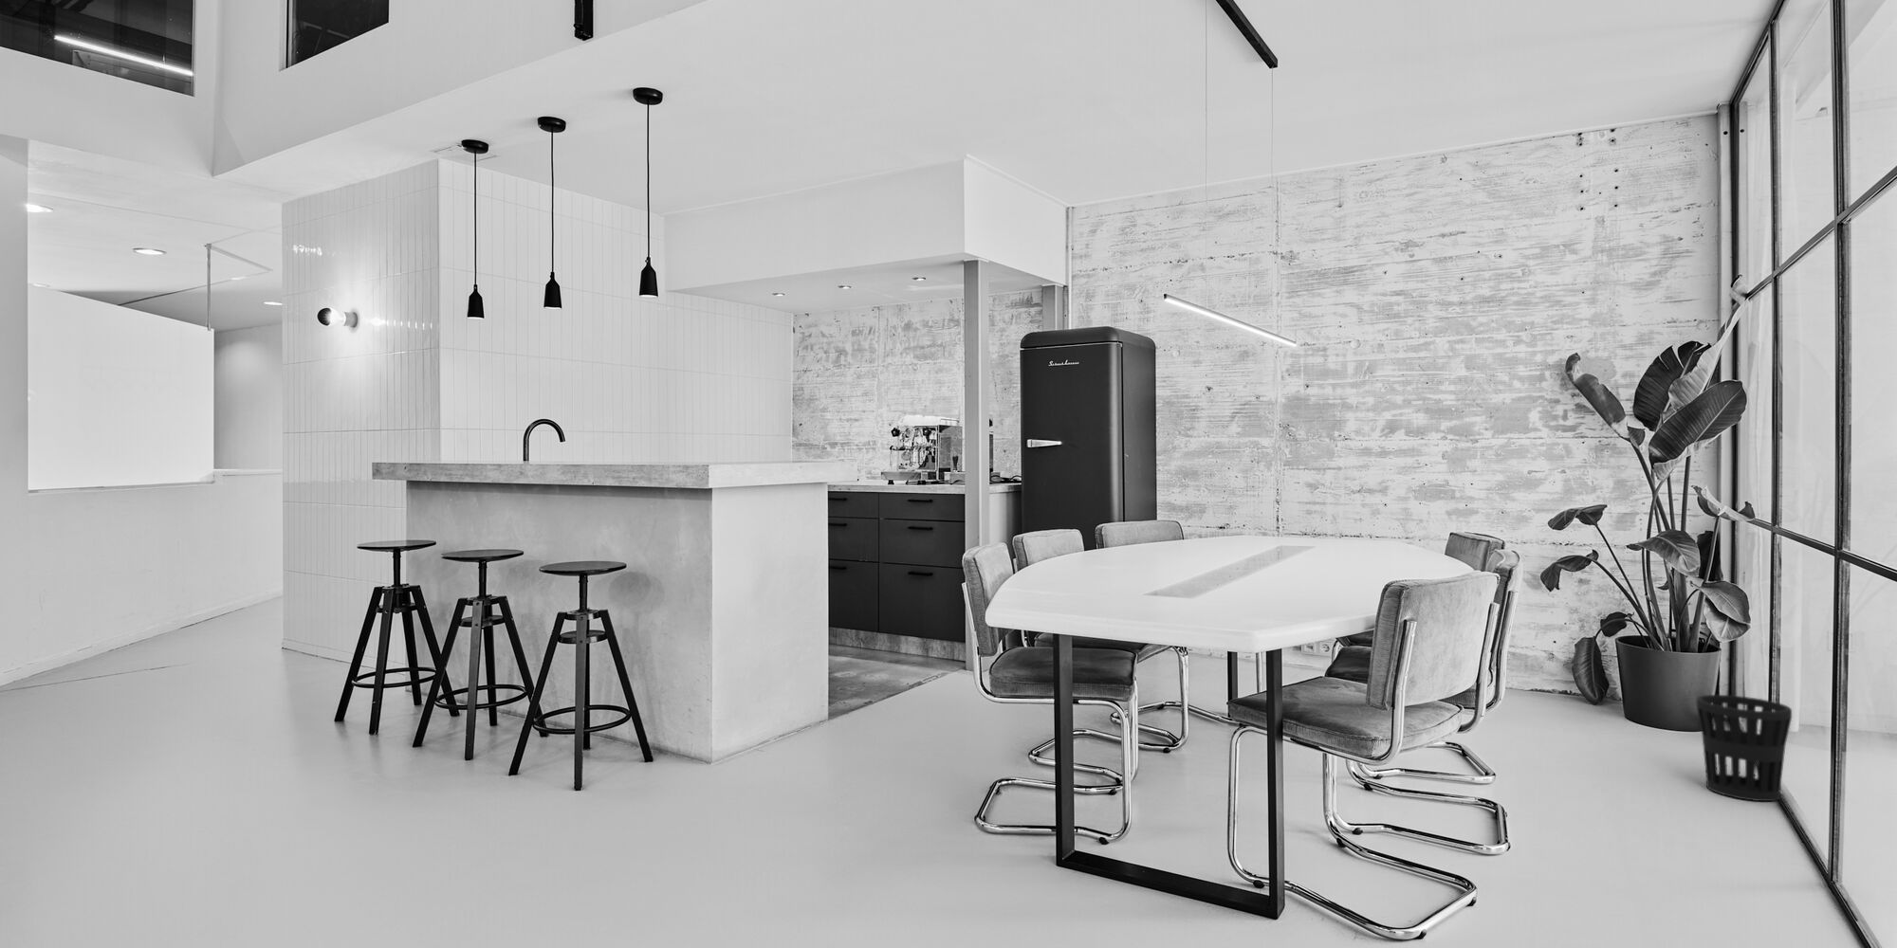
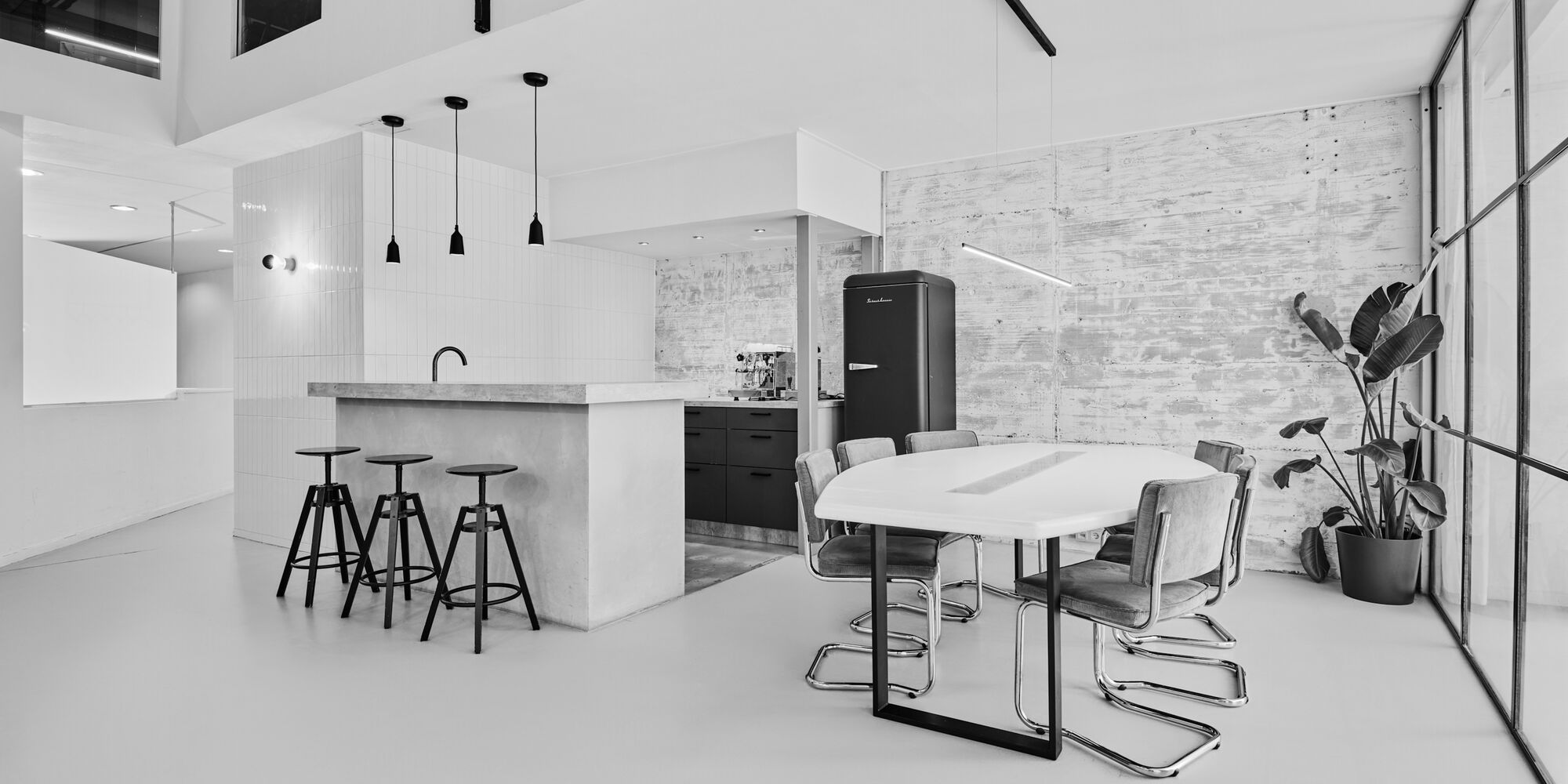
- wastebasket (1742, 747)
